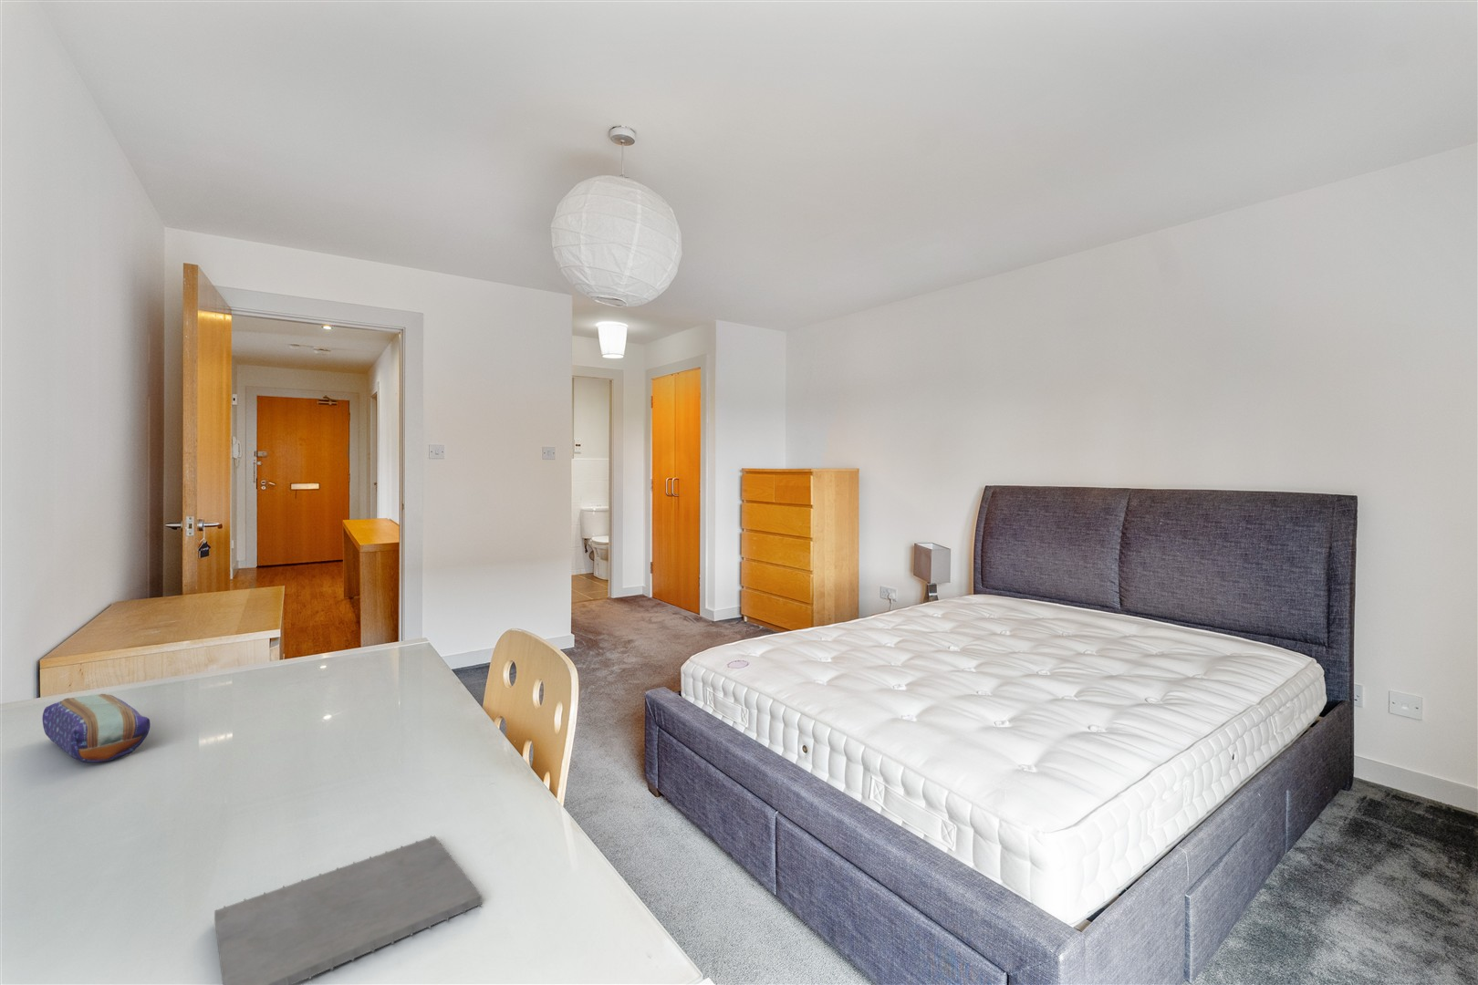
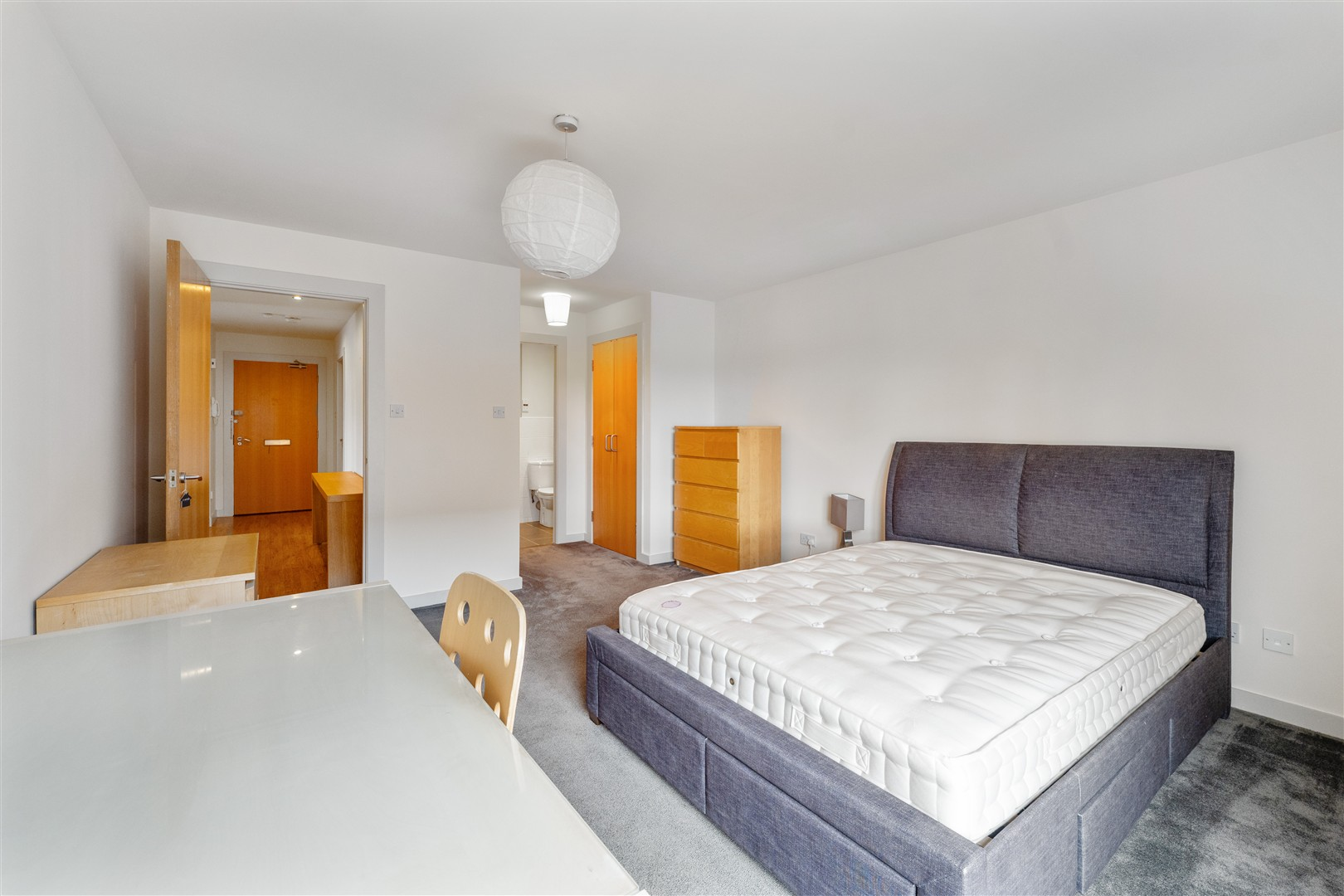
- pencil case (96, 723)
- notepad (351, 907)
